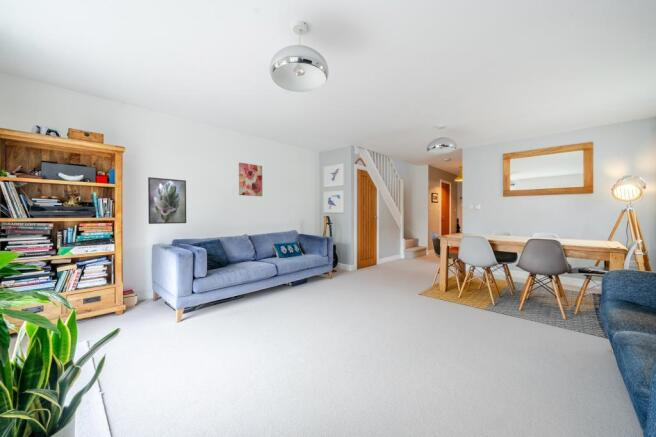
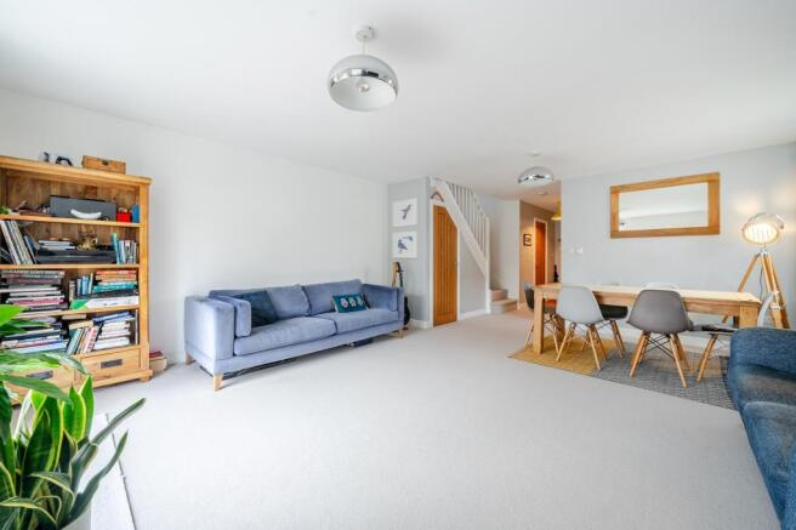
- wall art (251, 180)
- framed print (168, 201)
